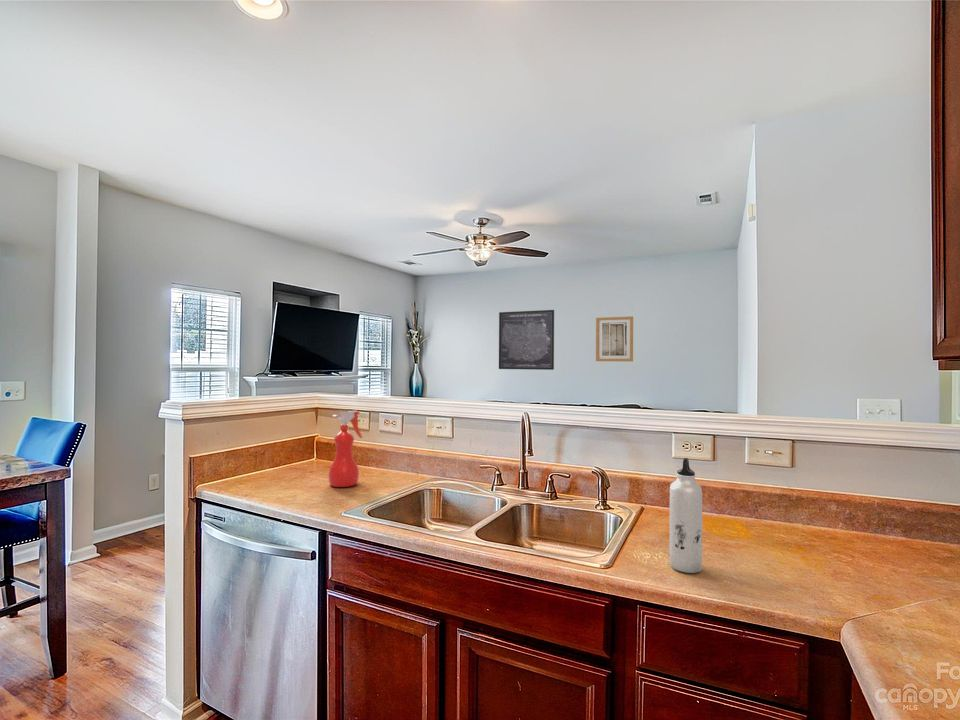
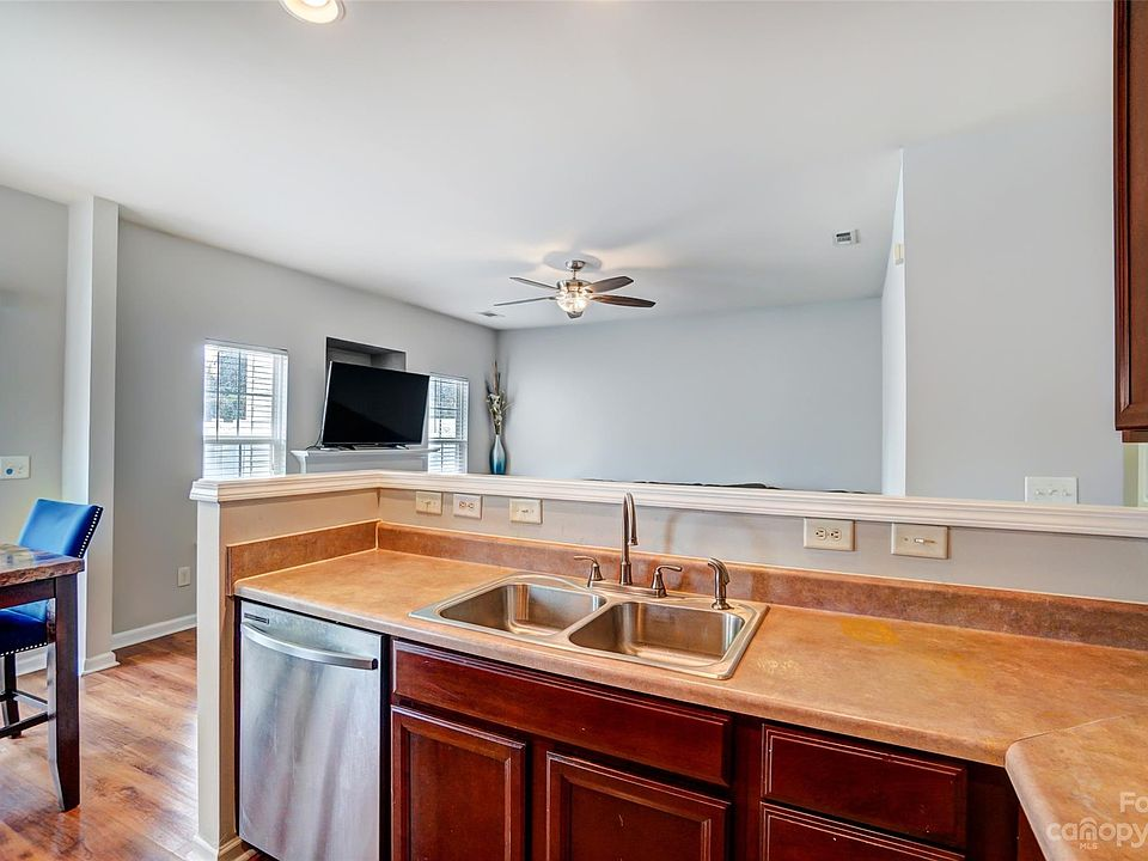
- spray bottle (346, 447)
- wall art (614, 339)
- wall art (525, 340)
- water bottle (685, 512)
